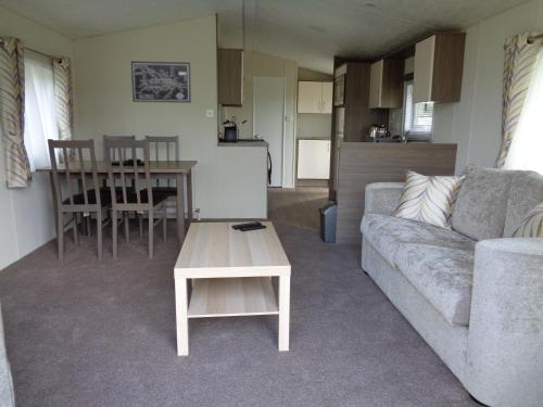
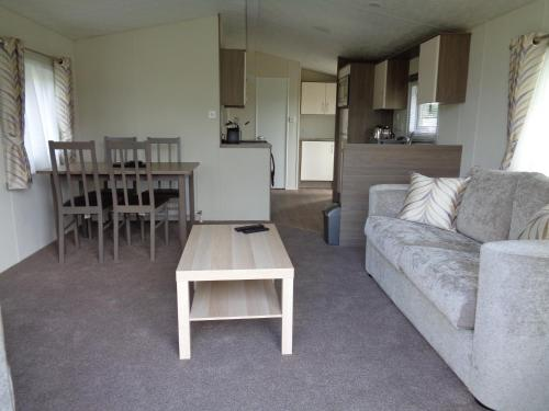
- wall art (161, 81)
